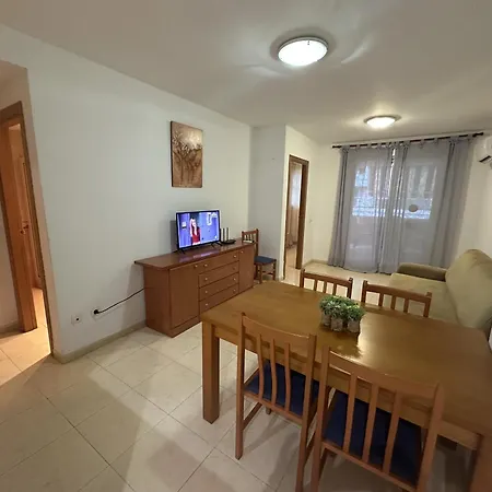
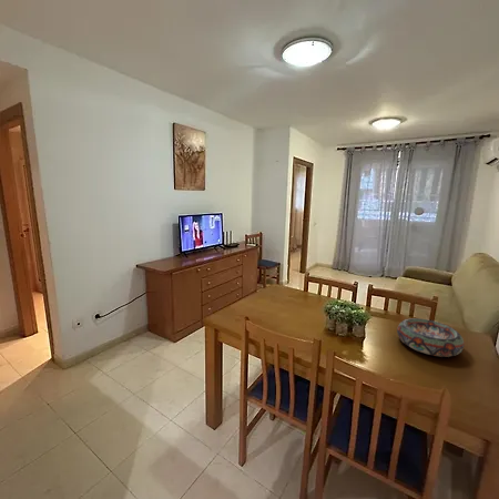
+ decorative bowl (428, 336)
